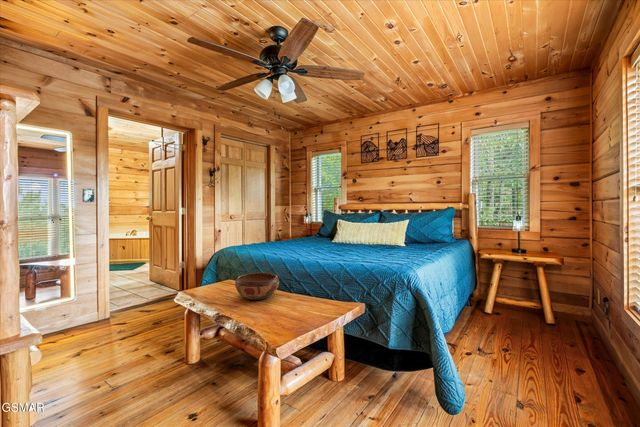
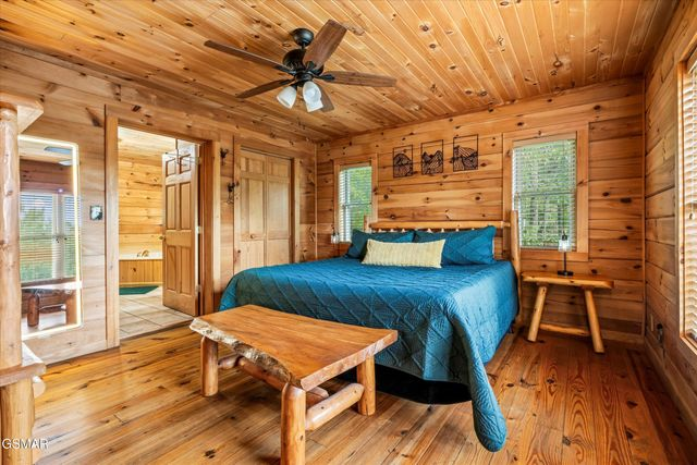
- decorative bowl (257, 286)
